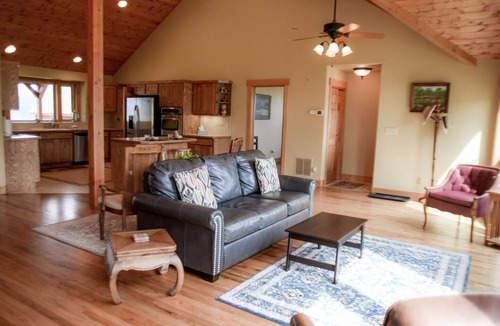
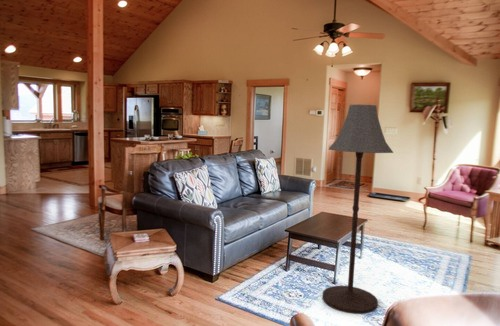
+ floor lamp (355, 205)
